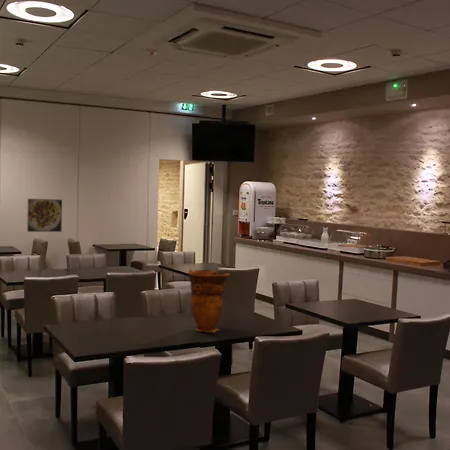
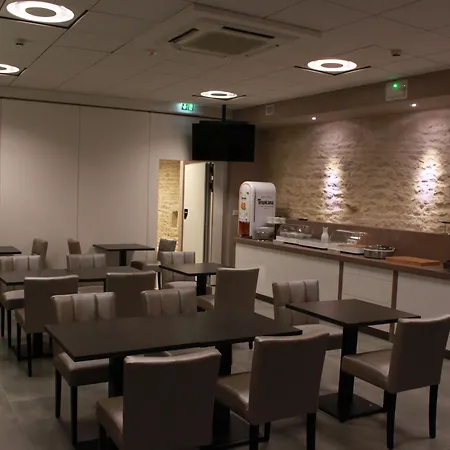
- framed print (44, 215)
- decorative vase (207, 299)
